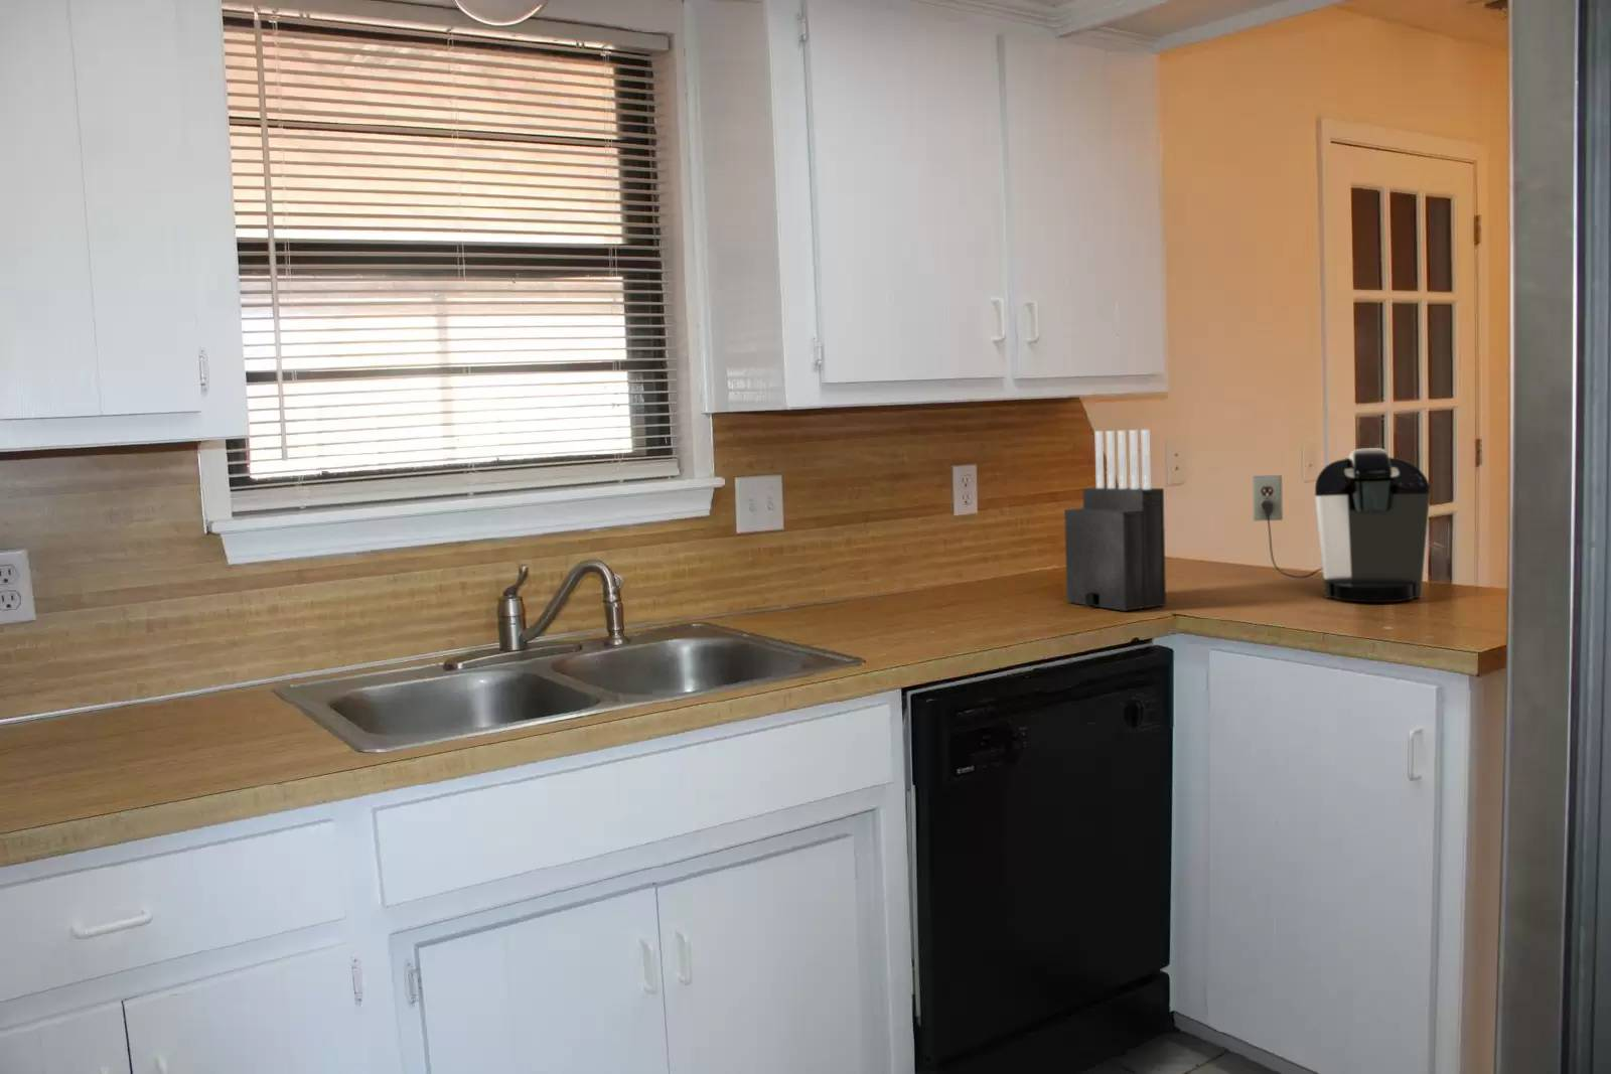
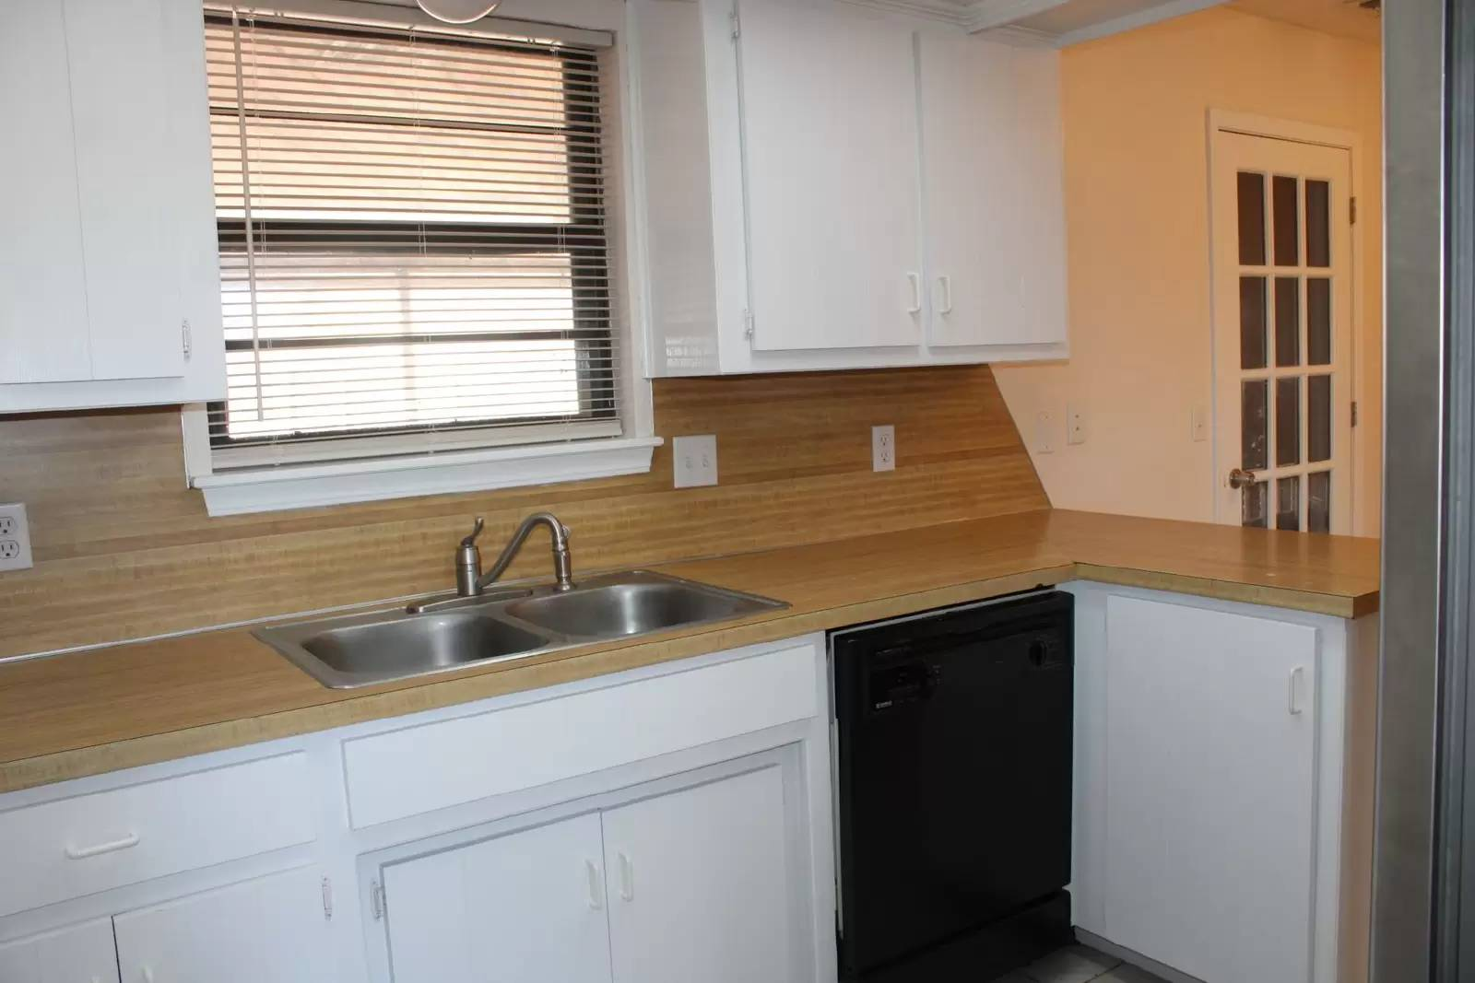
- coffee maker (1338, 523)
- knife block (1109, 518)
